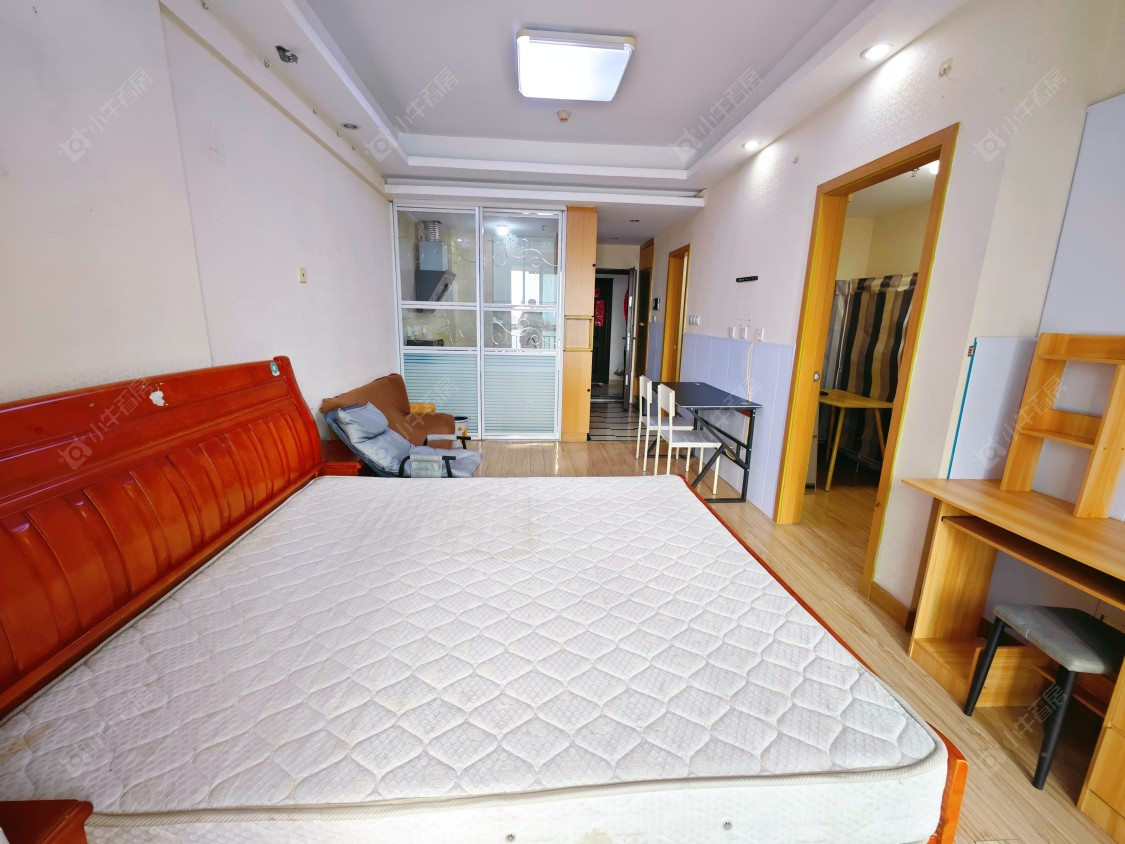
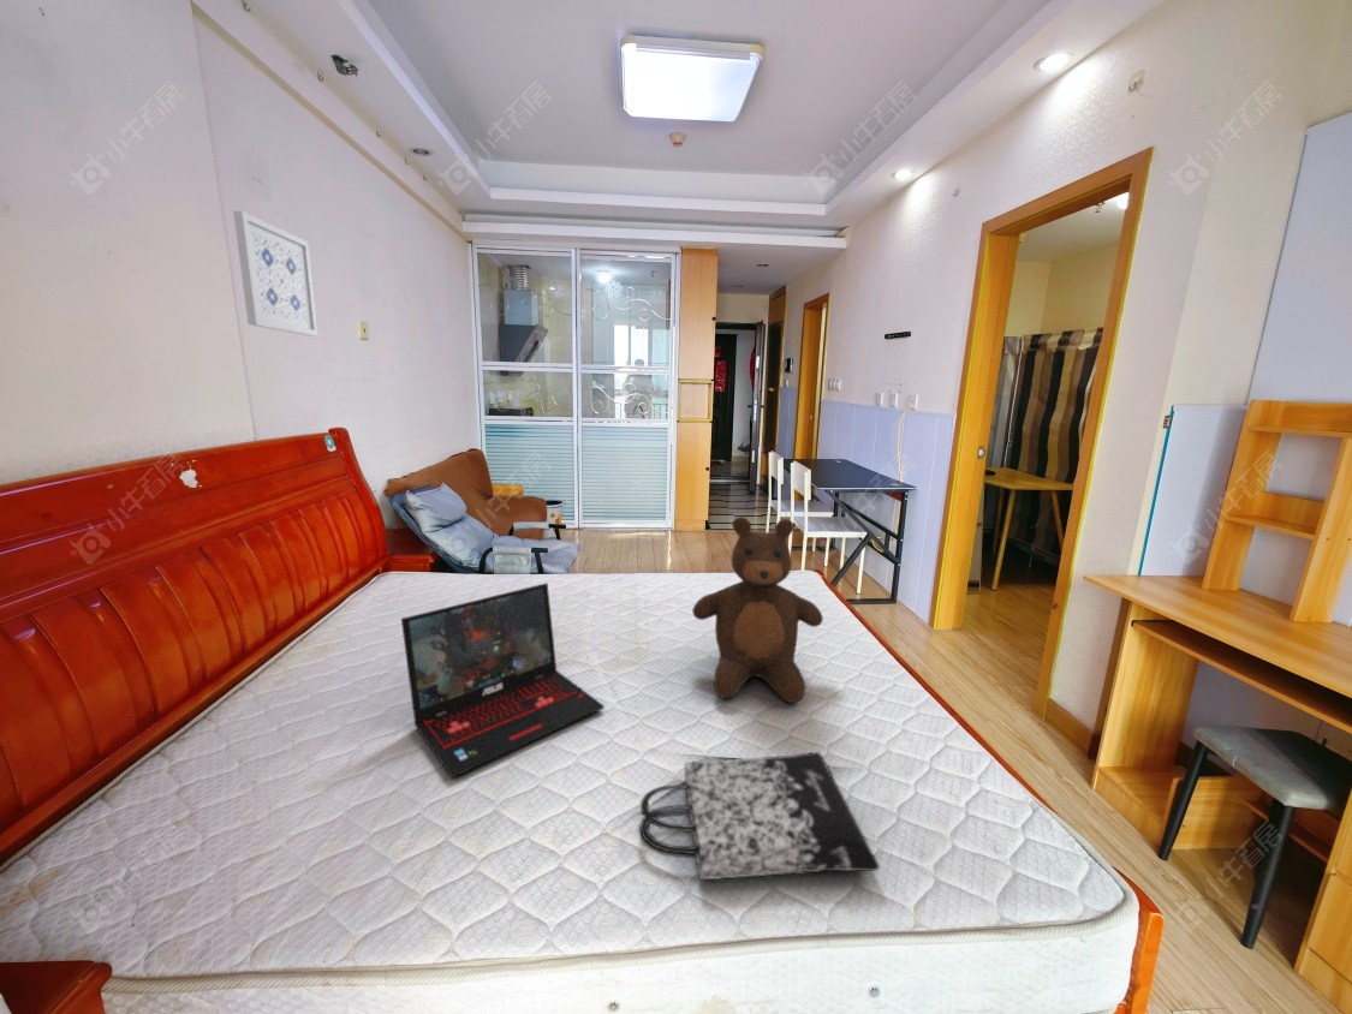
+ wall art (280, 280)
+ tote bag (745, 805)
+ teddy bear (760, 603)
+ laptop (507, 667)
